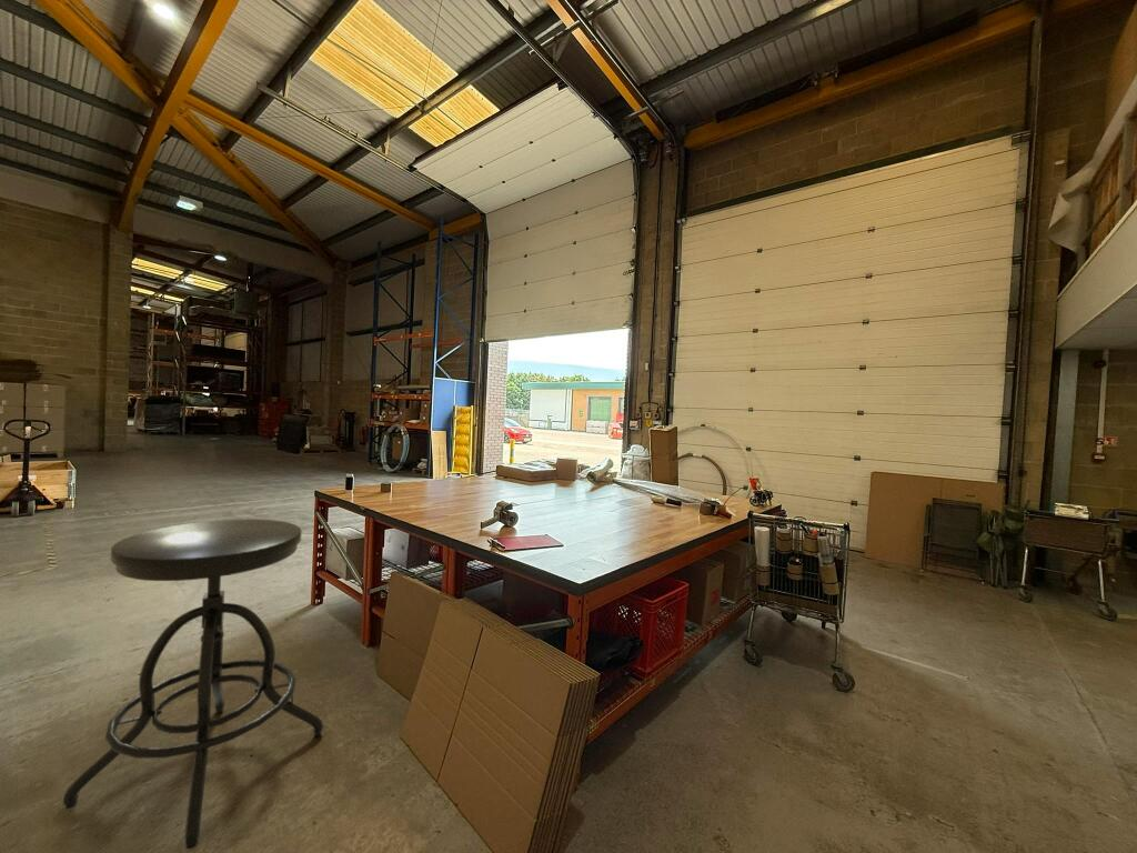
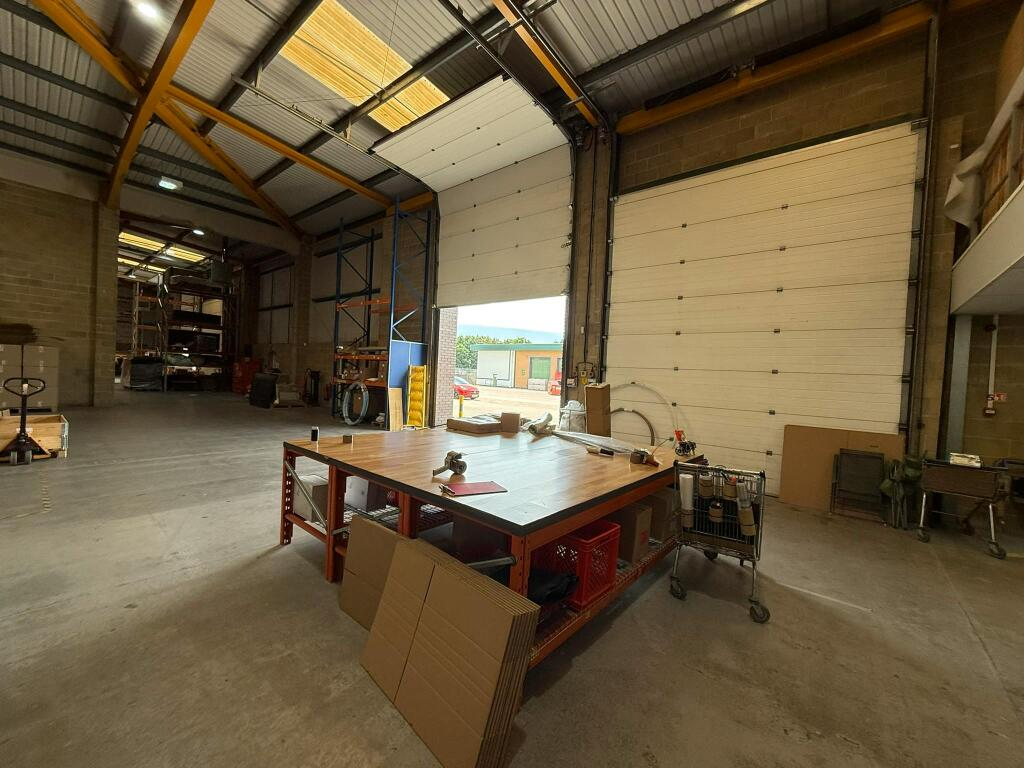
- stool (211, 651)
